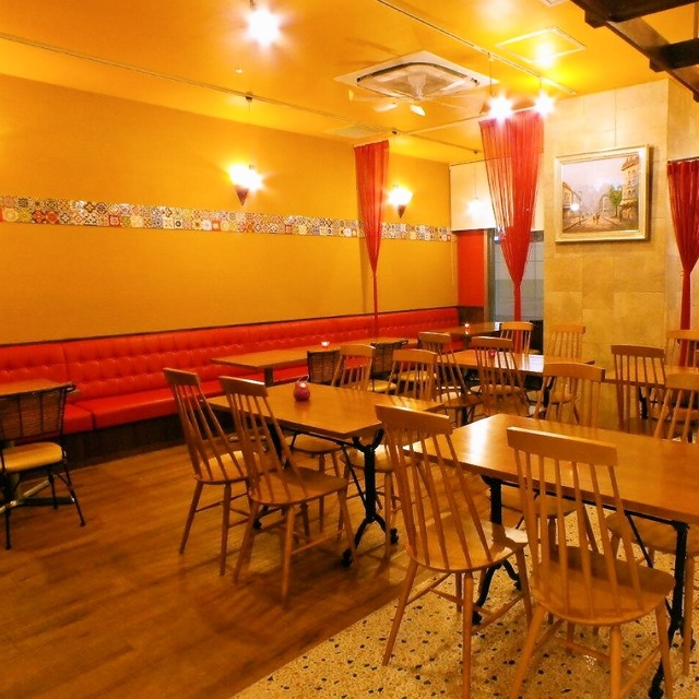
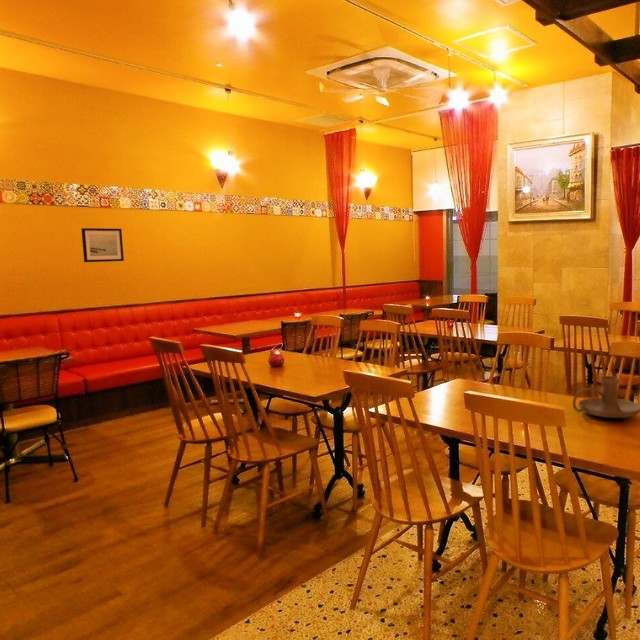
+ candle holder (603, 396)
+ wall art (103, 245)
